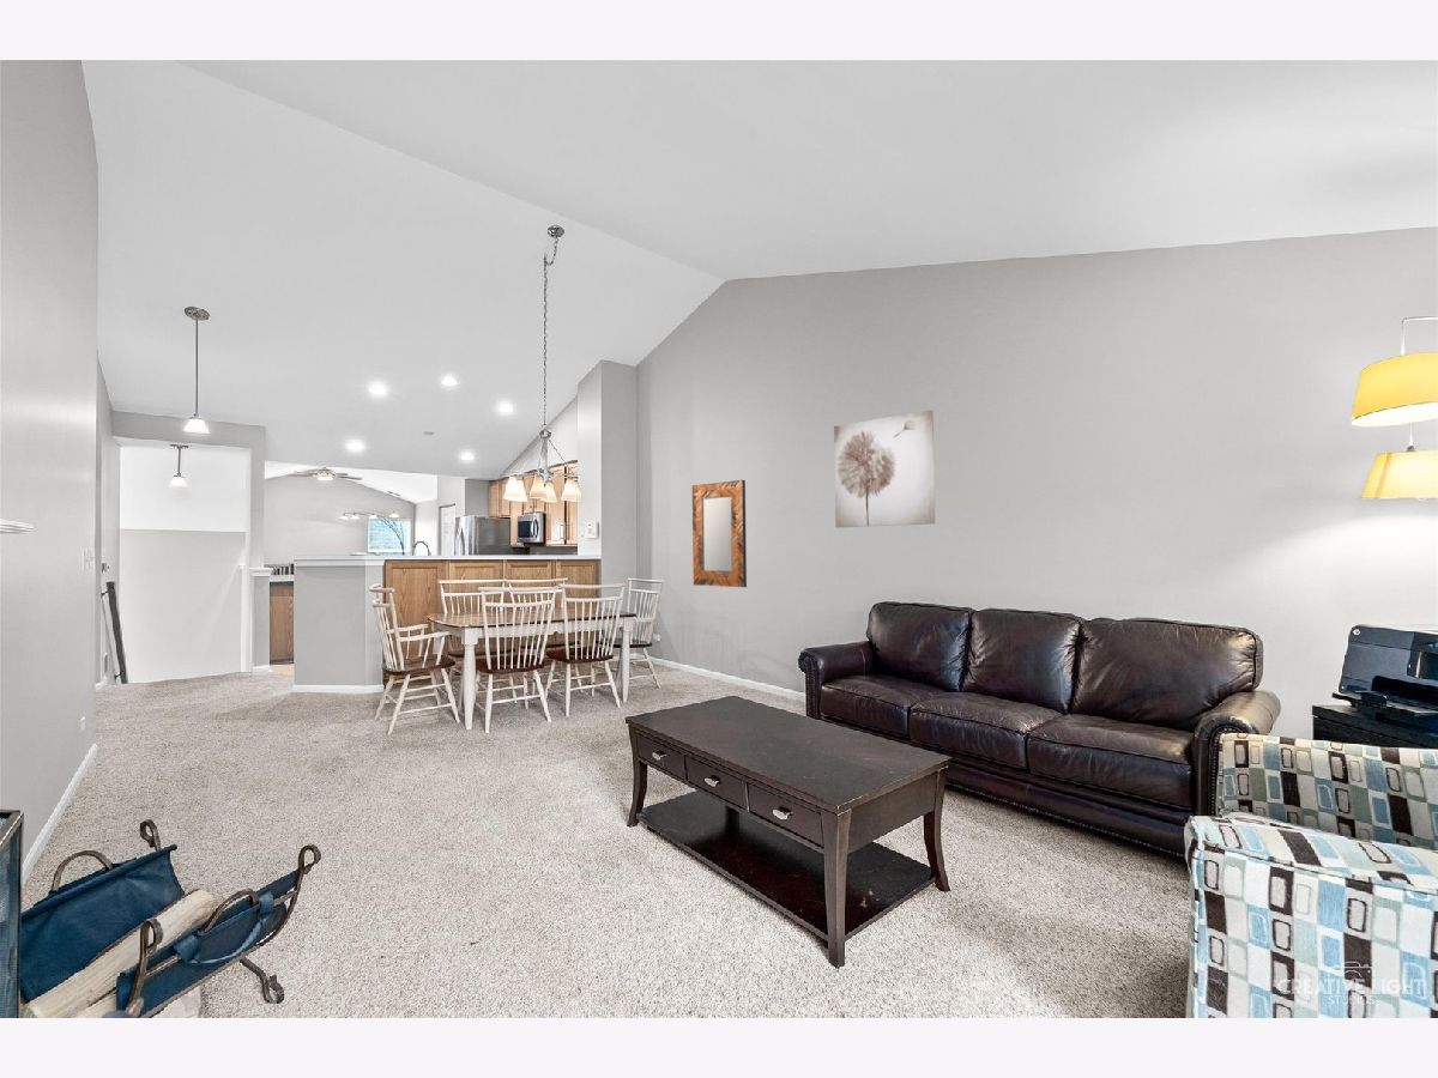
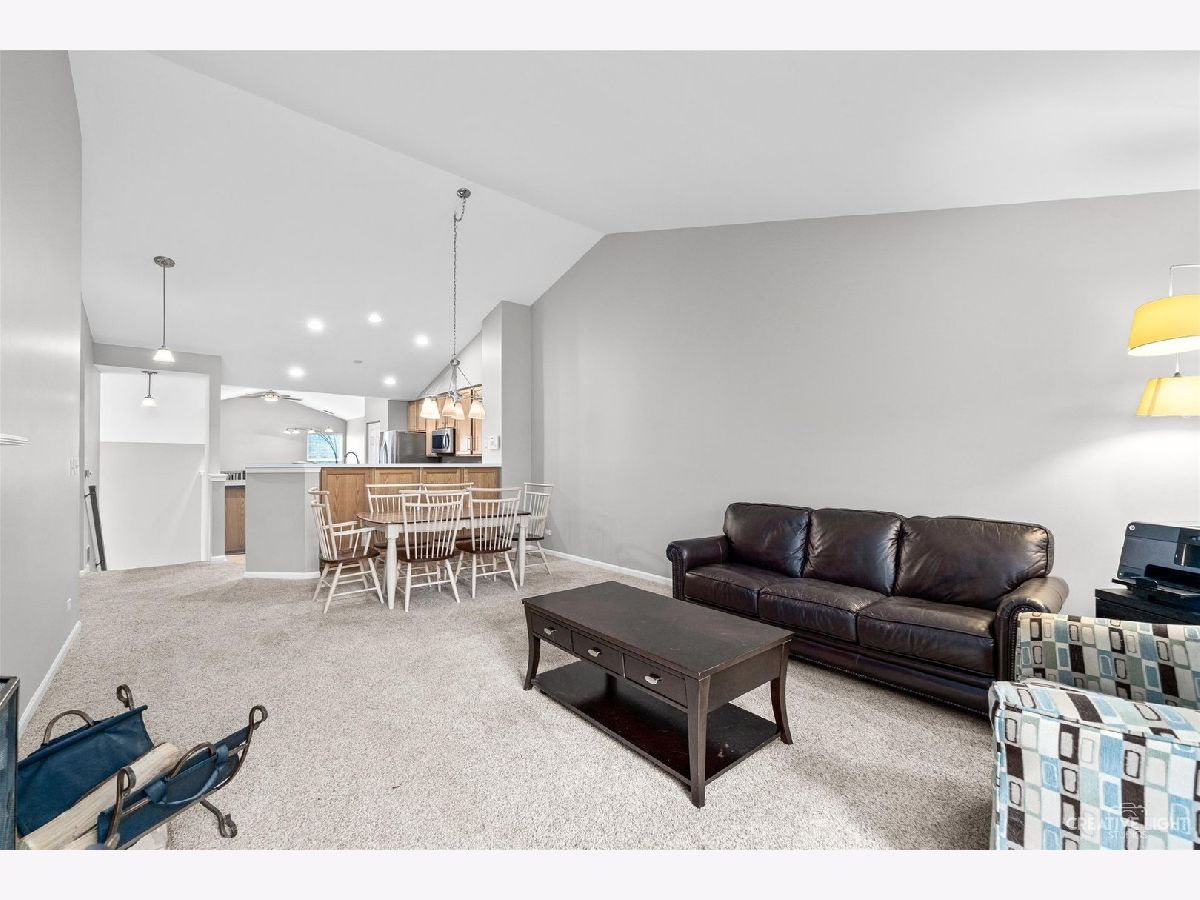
- home mirror (718, 534)
- wall art (881, 472)
